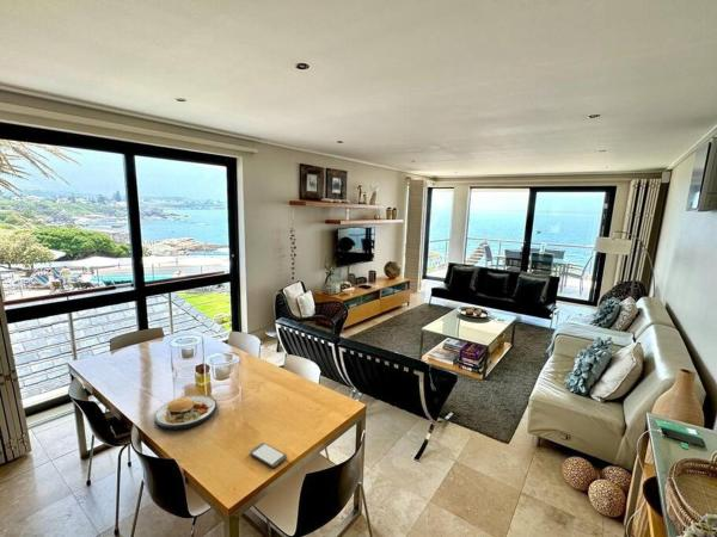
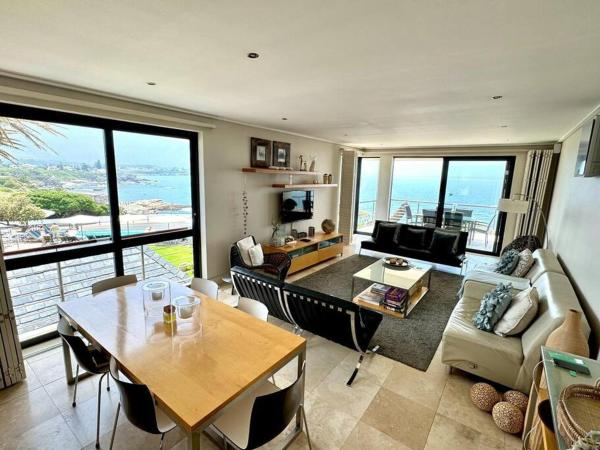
- plate (185, 400)
- smartphone (268, 455)
